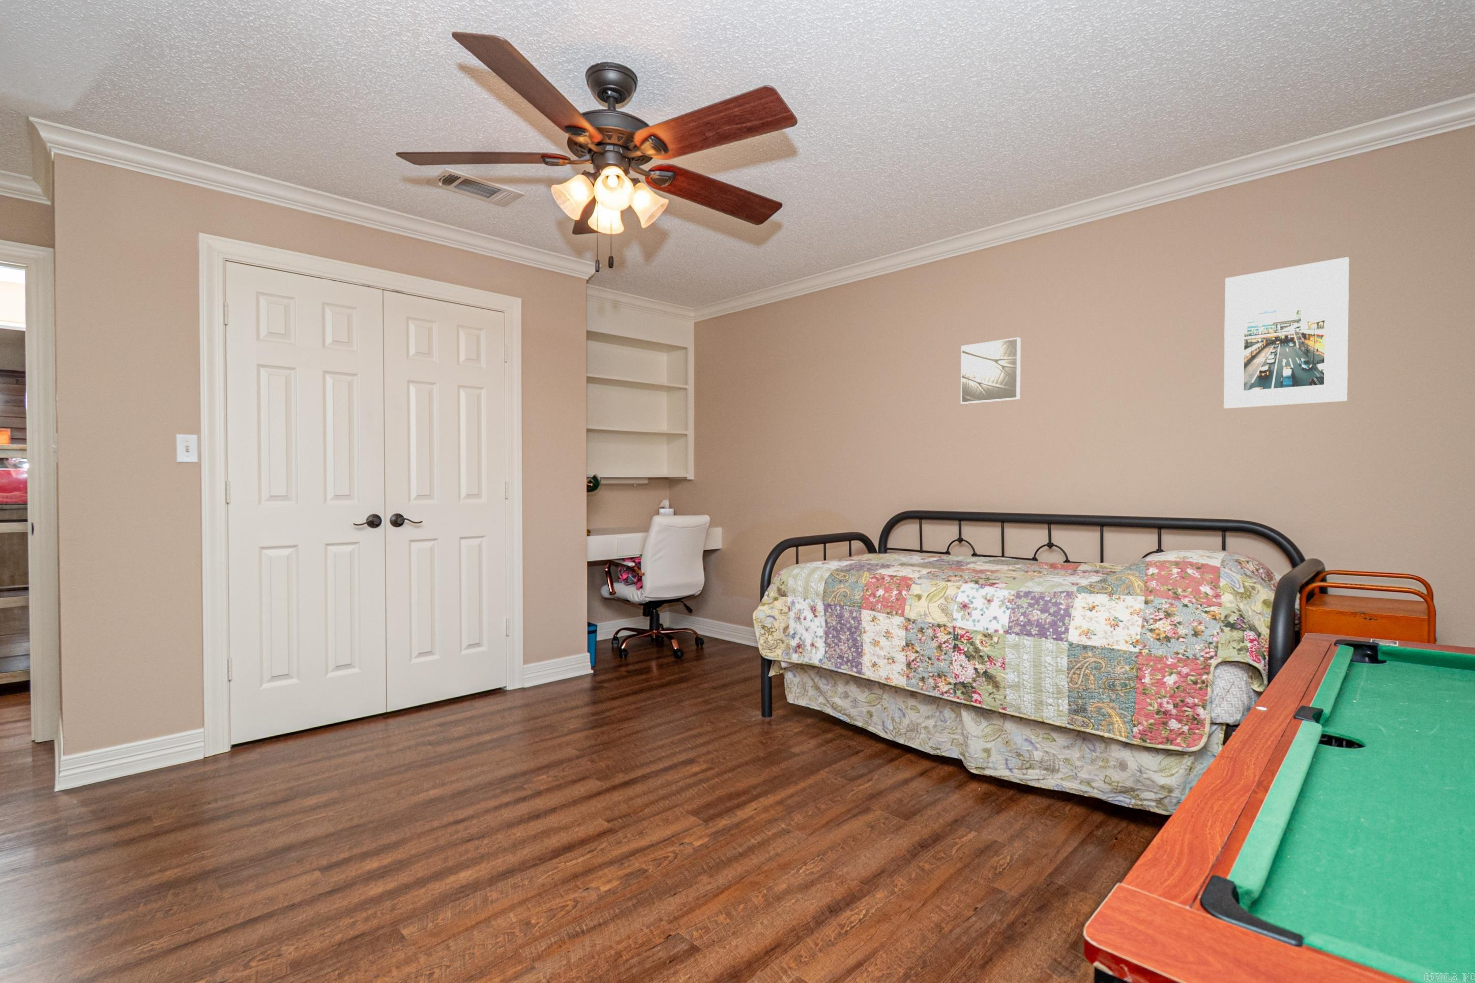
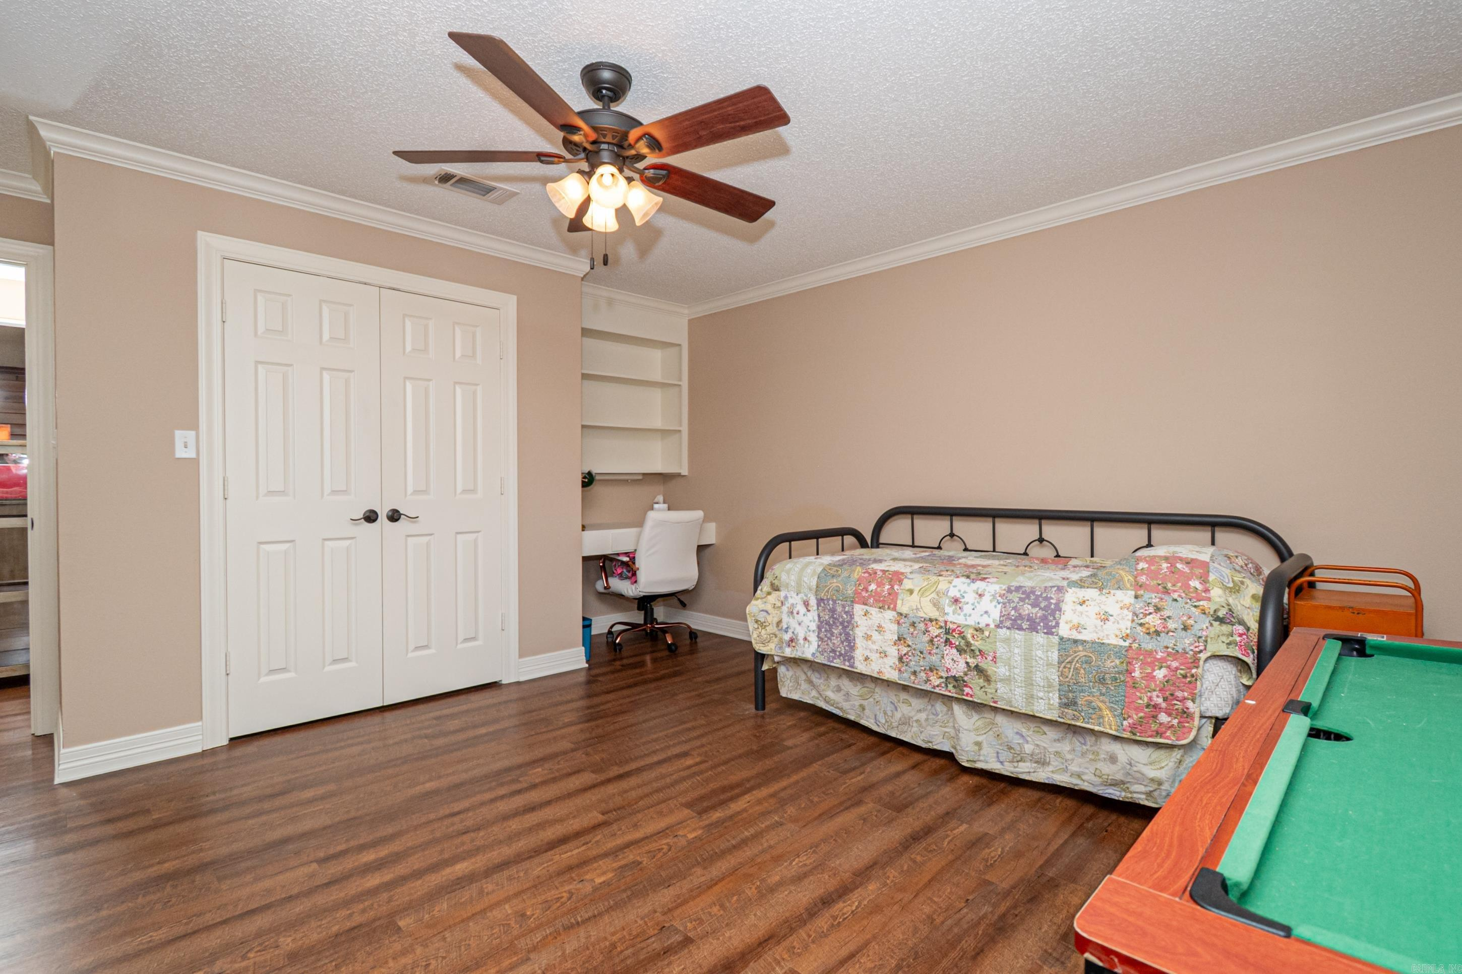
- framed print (990, 372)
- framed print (1283, 337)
